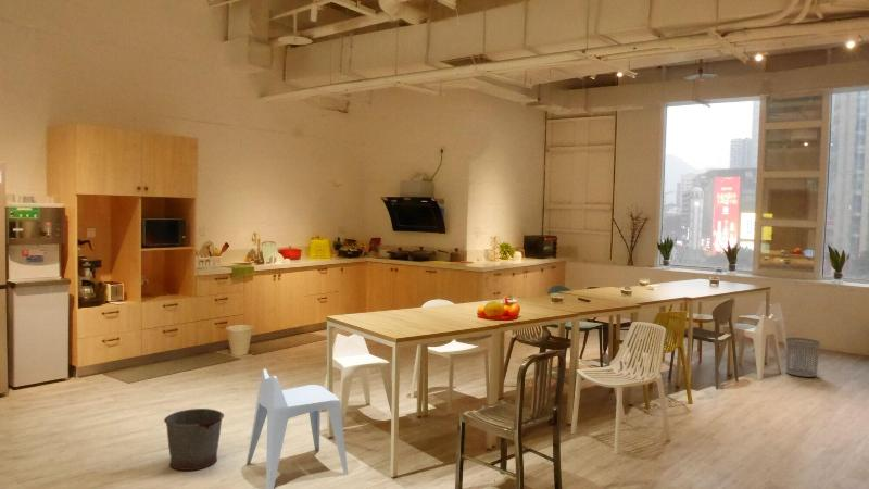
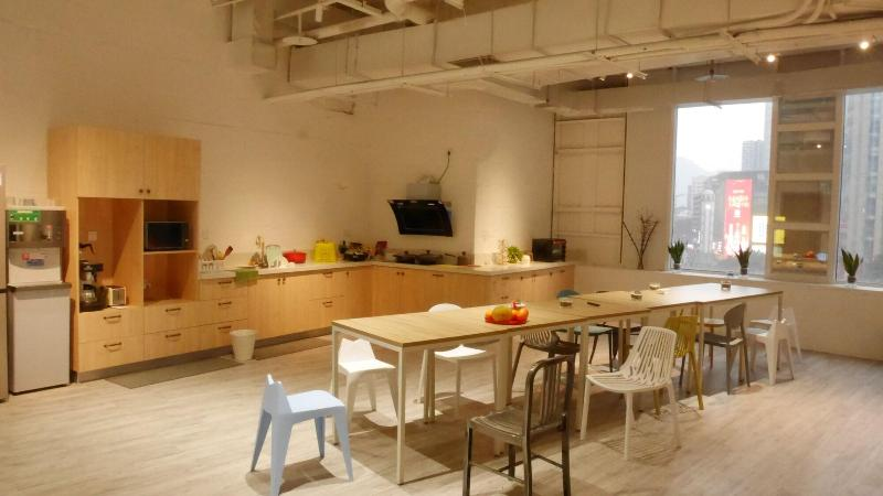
- bucket (193, 439)
- waste bin (802, 356)
